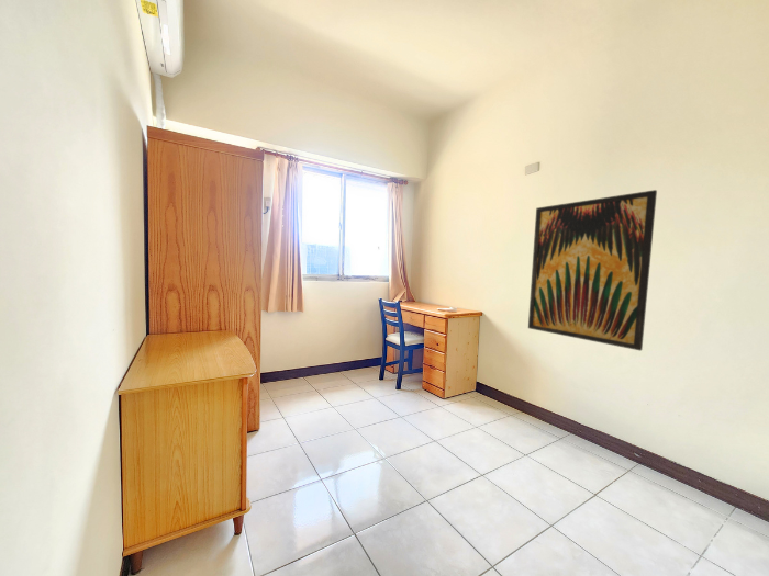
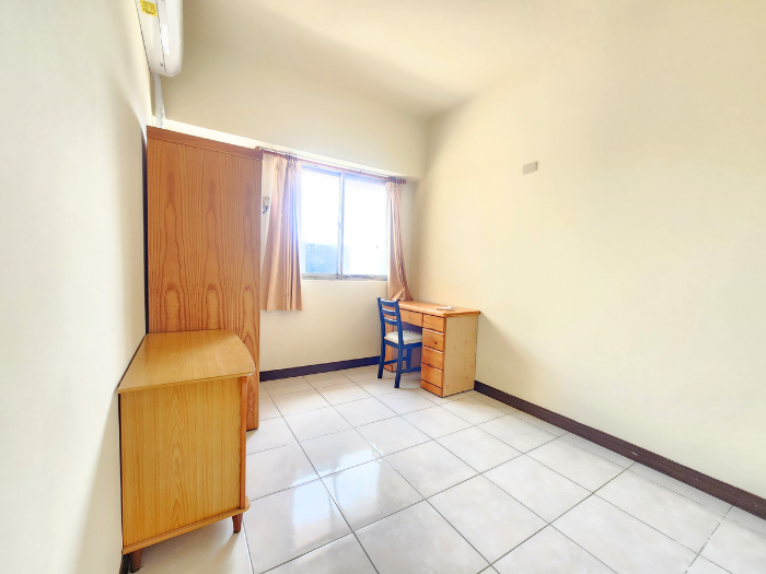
- wall art (582, 270)
